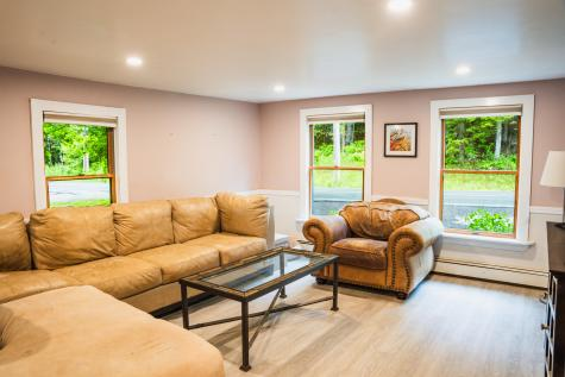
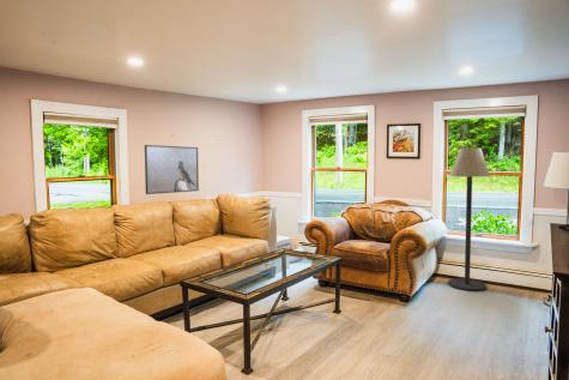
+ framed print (172, 169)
+ floor lamp (468, 217)
